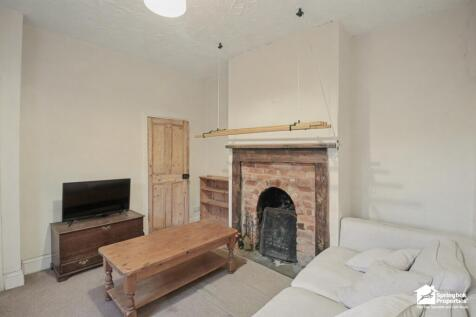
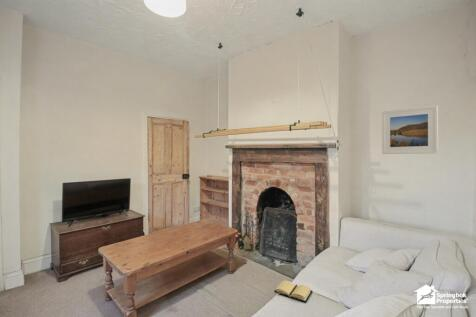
+ book (293, 289)
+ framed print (408, 131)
